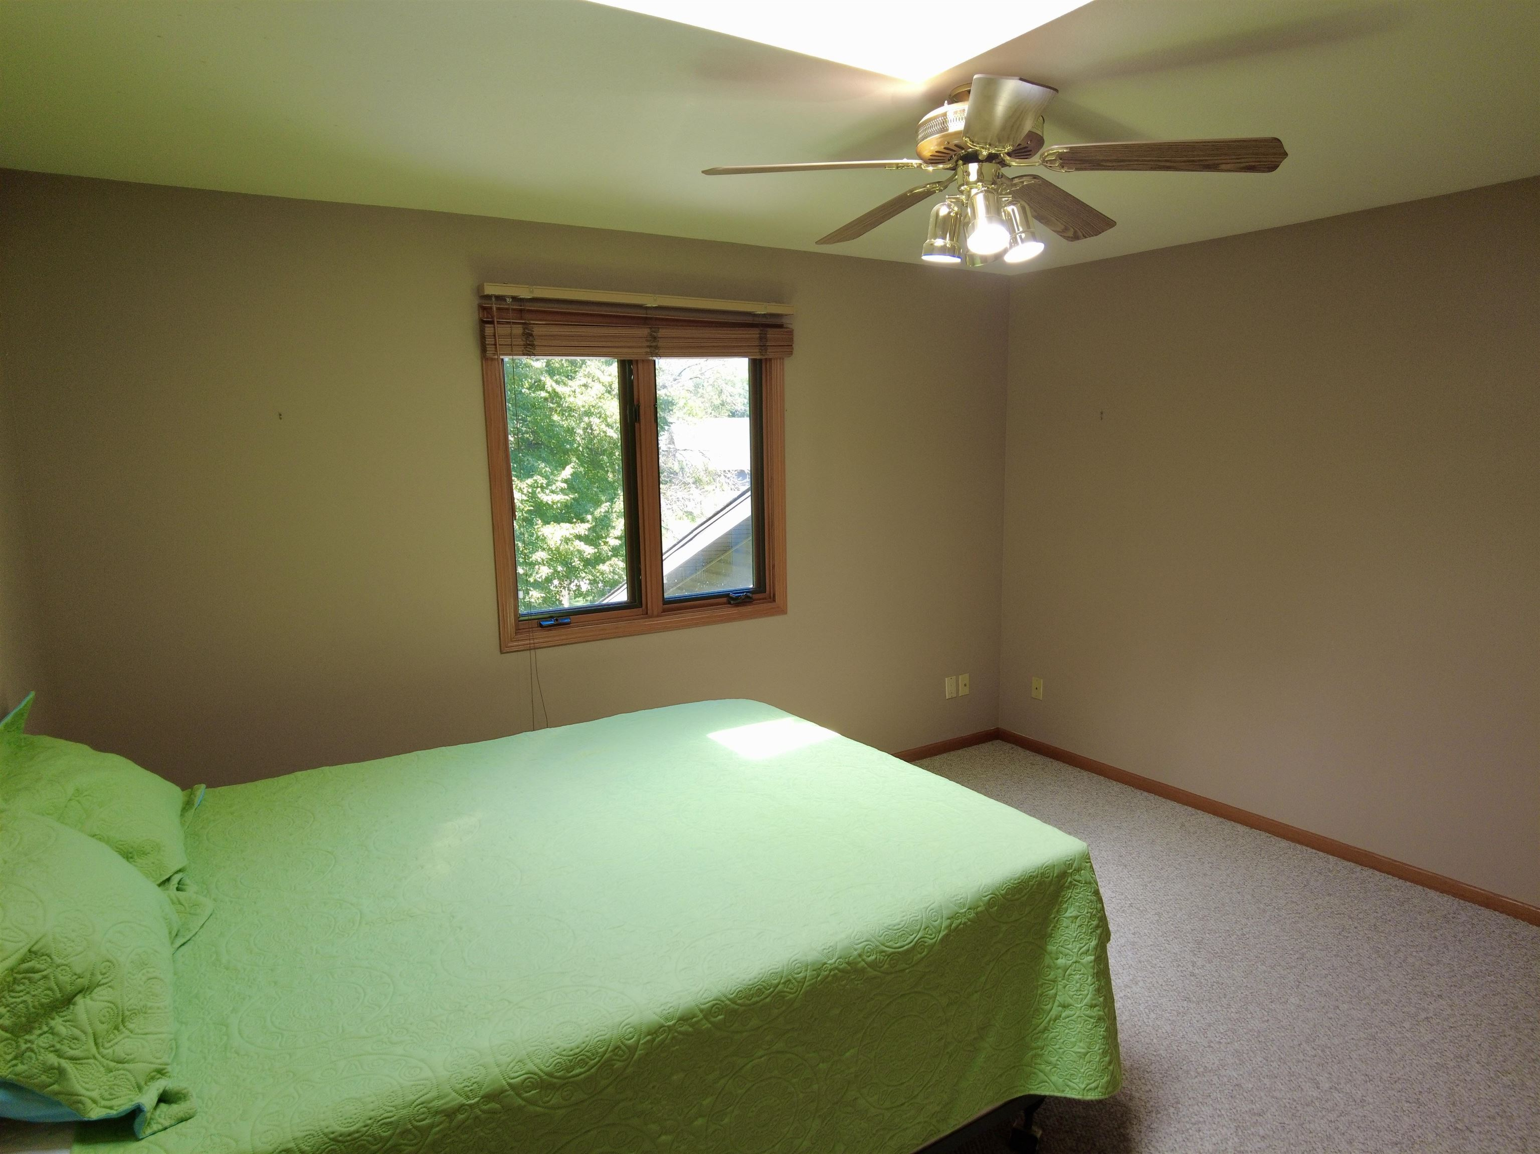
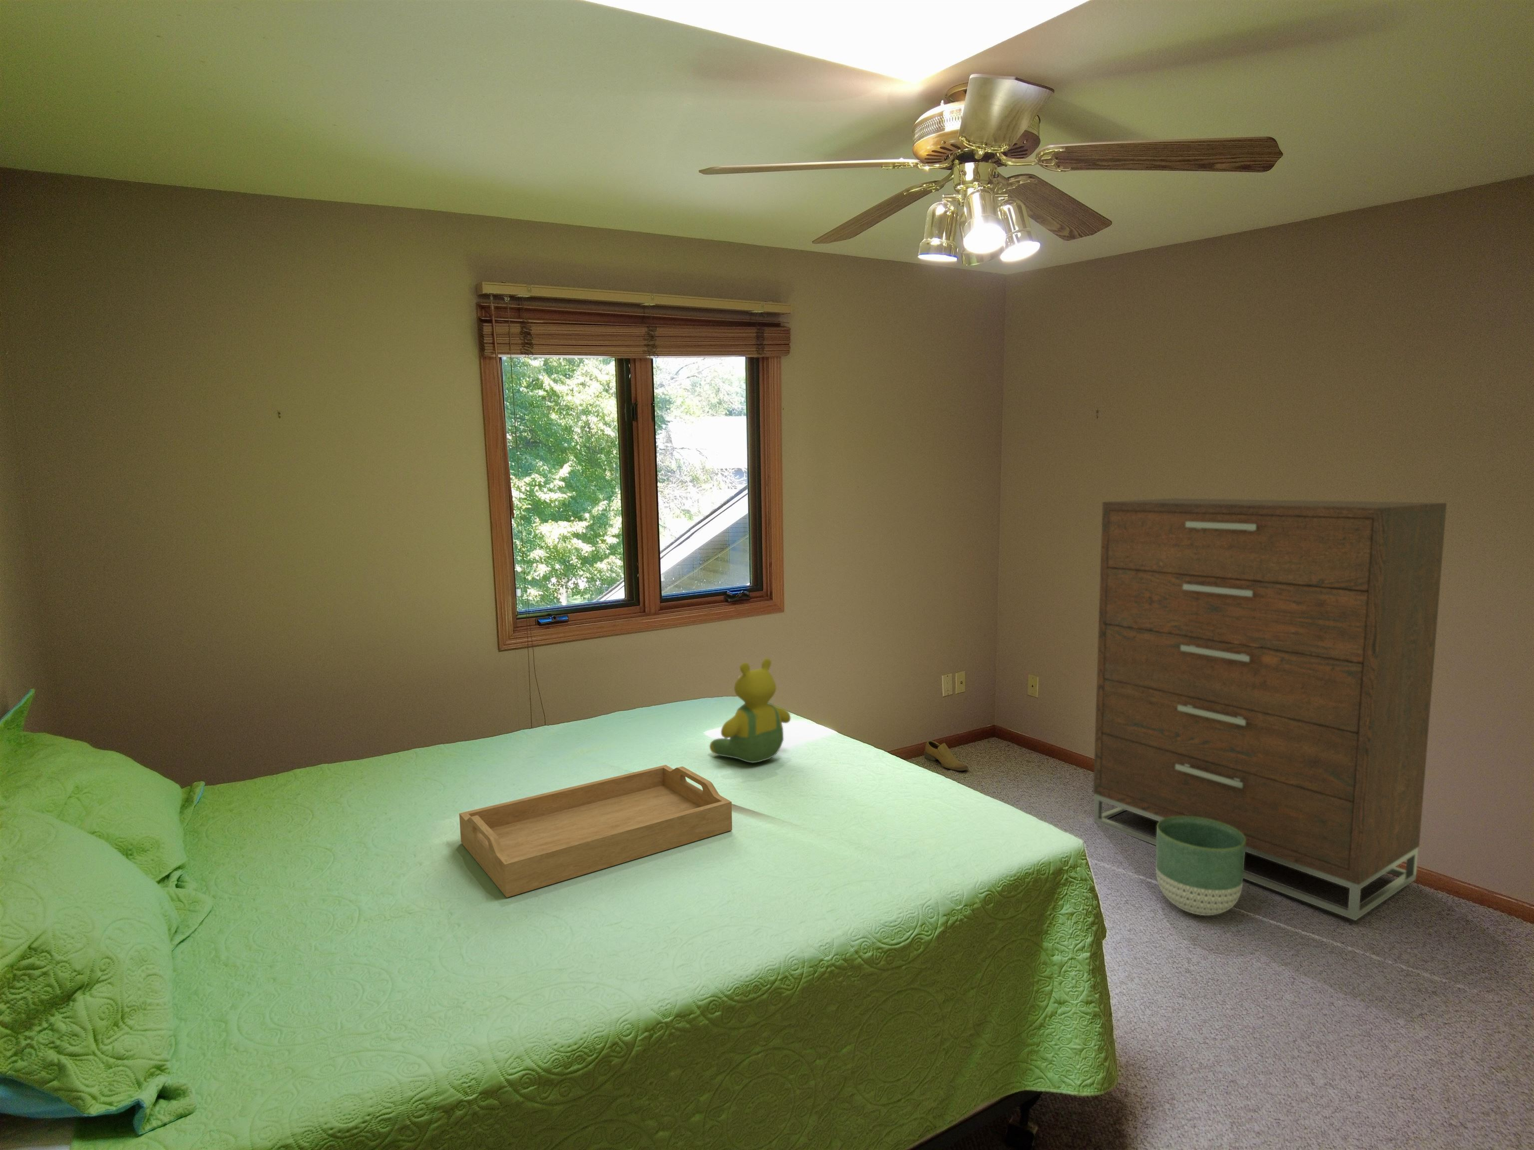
+ planter (1198, 870)
+ serving tray (597, 817)
+ shoe (946, 754)
+ teddy bear (746, 708)
+ dresser (1249, 680)
